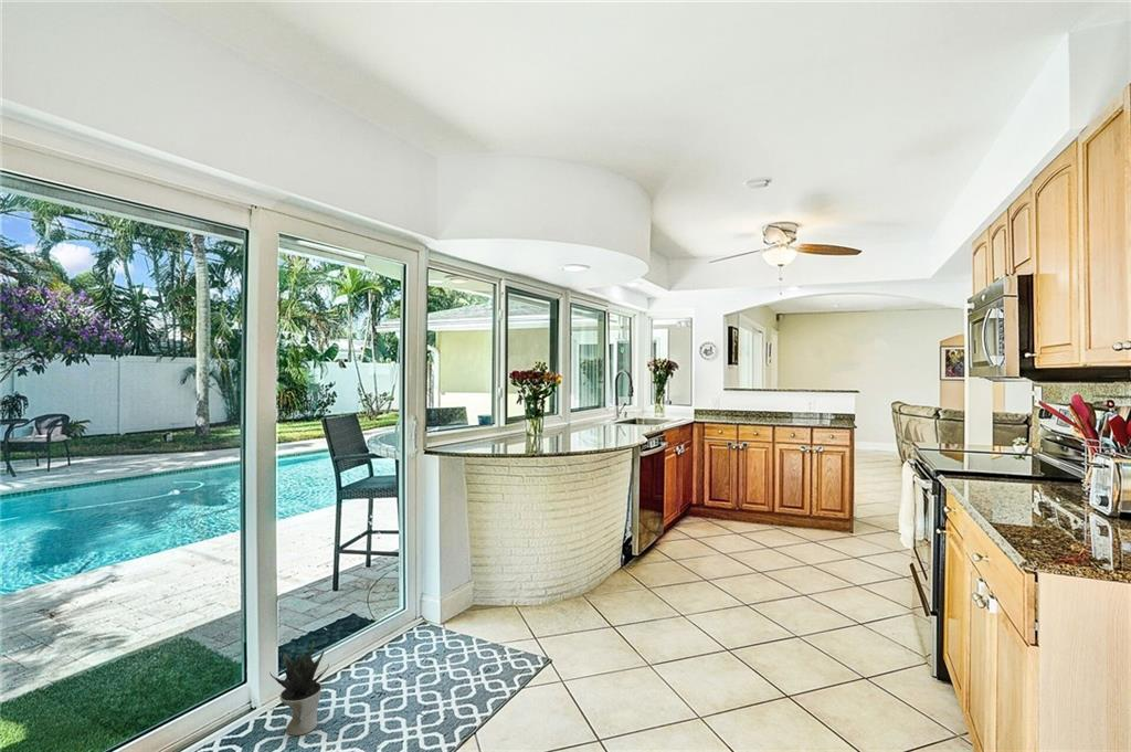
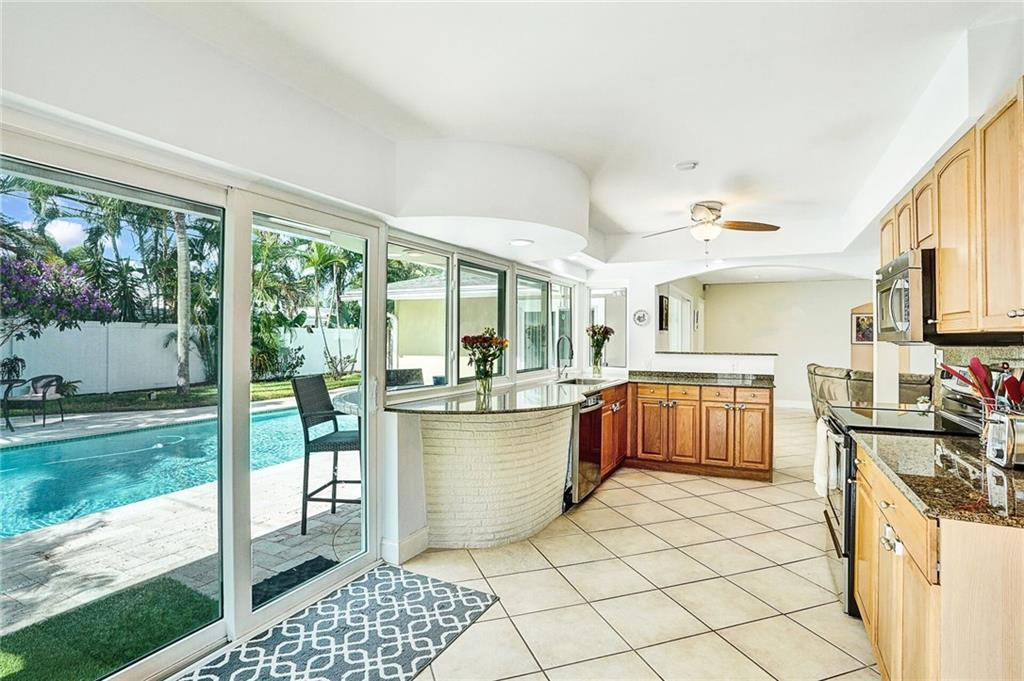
- potted plant (300, 688)
